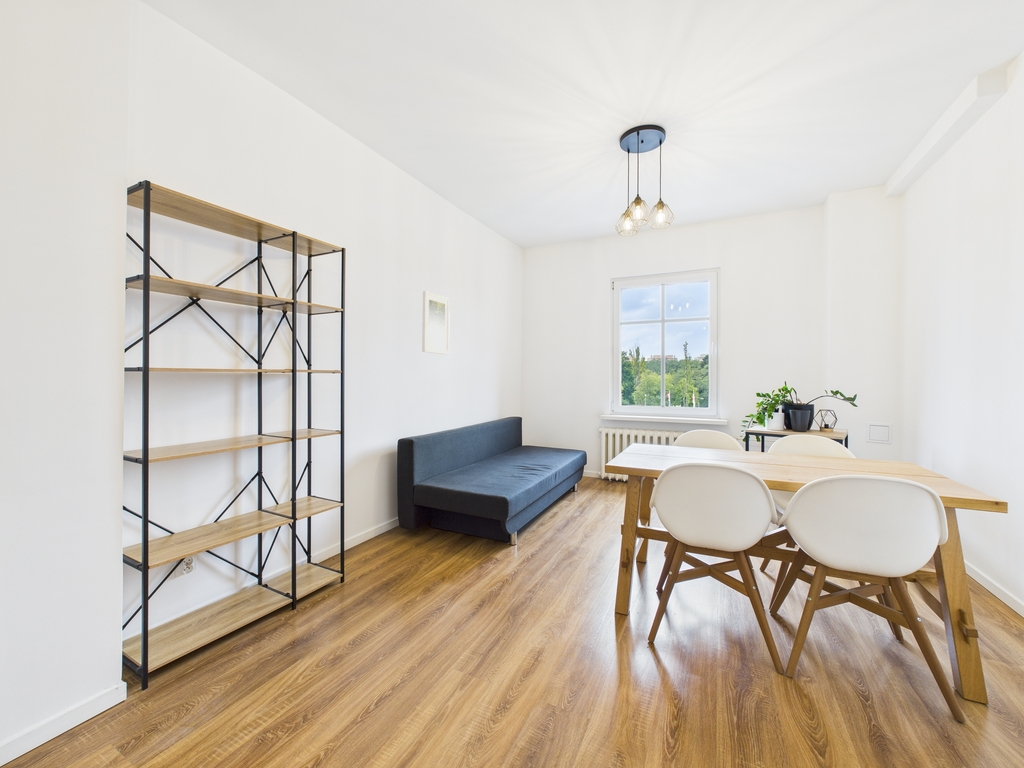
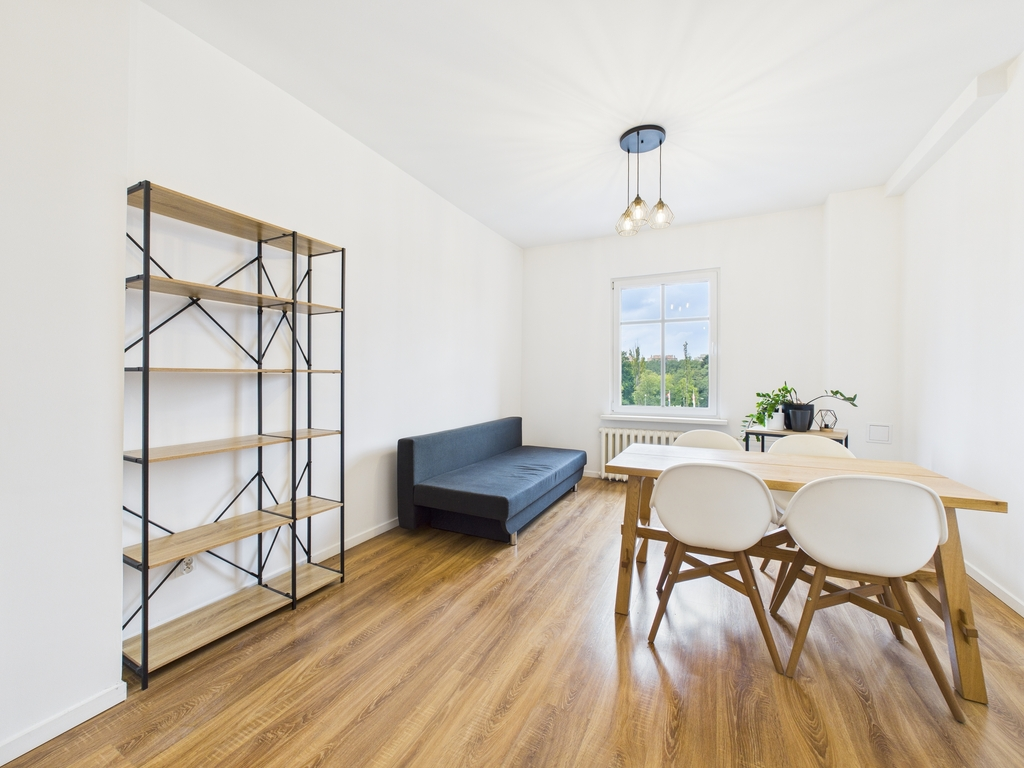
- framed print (436, 324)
